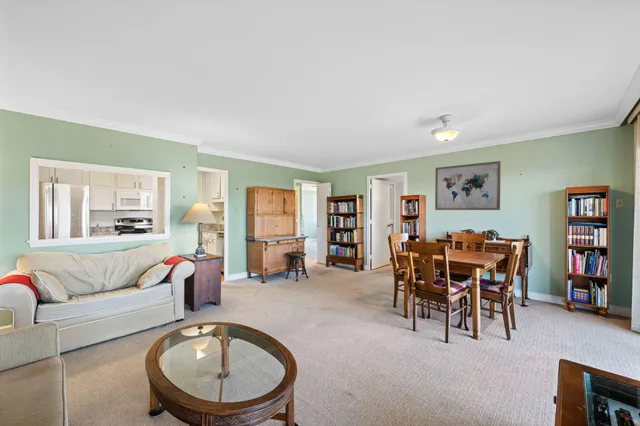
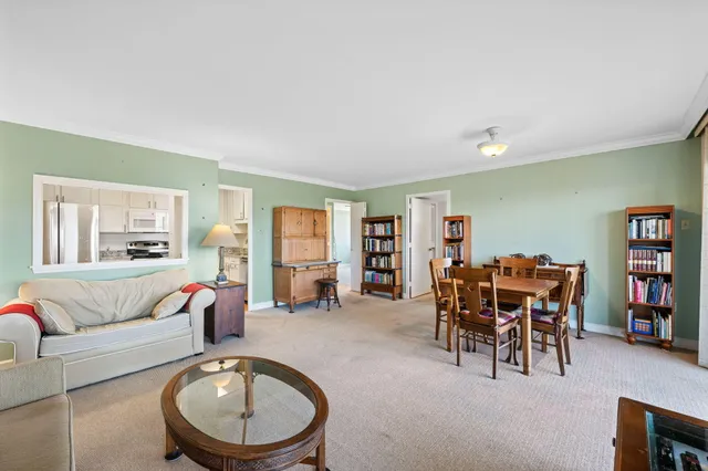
- wall art (465, 187)
